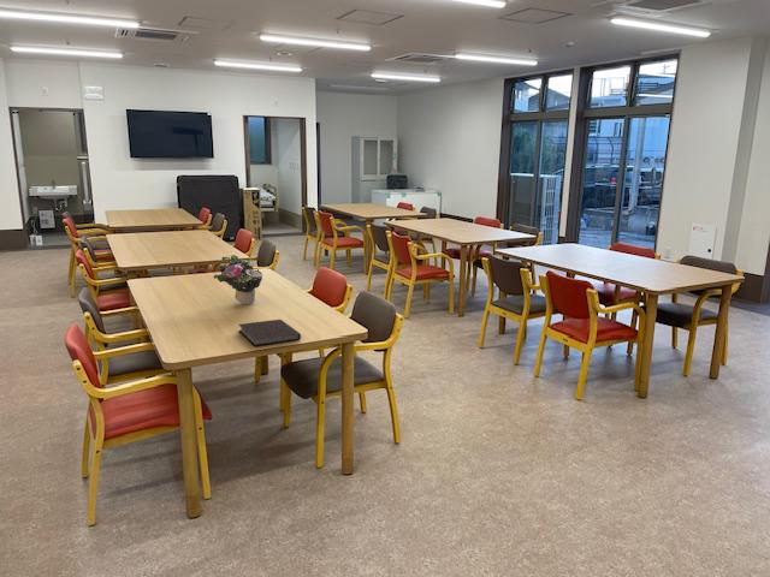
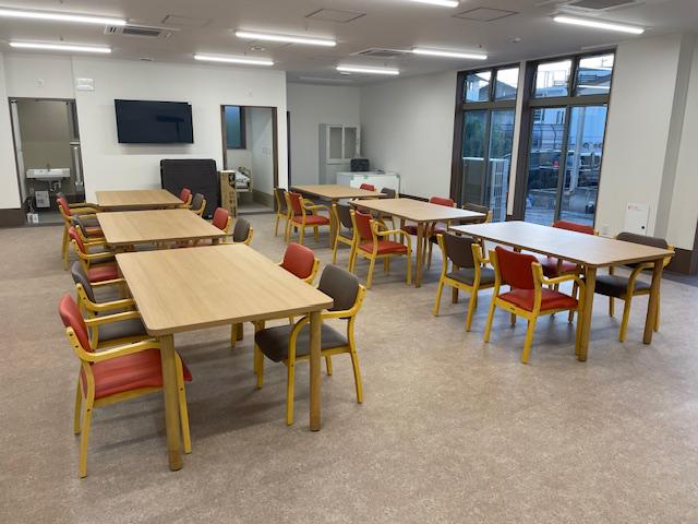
- notebook (268, 332)
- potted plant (241, 280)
